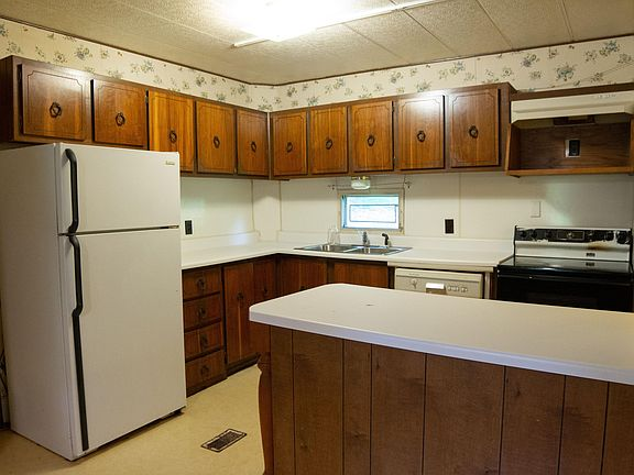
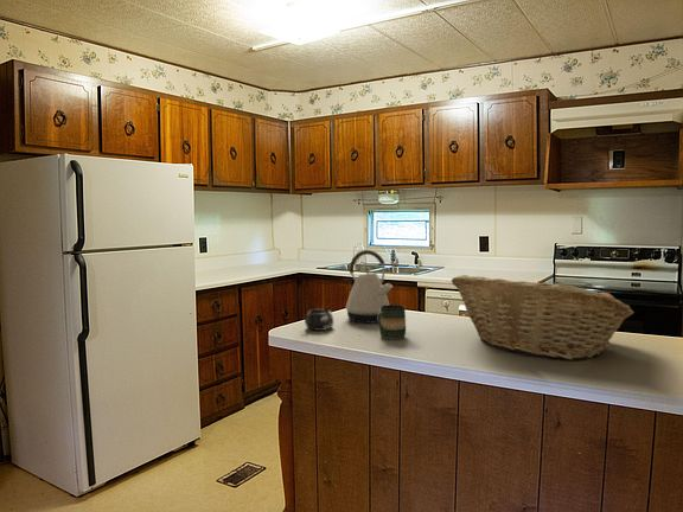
+ kettle (369, 284)
+ mug (389, 322)
+ fruit basket (535, 309)
+ mug (317, 320)
